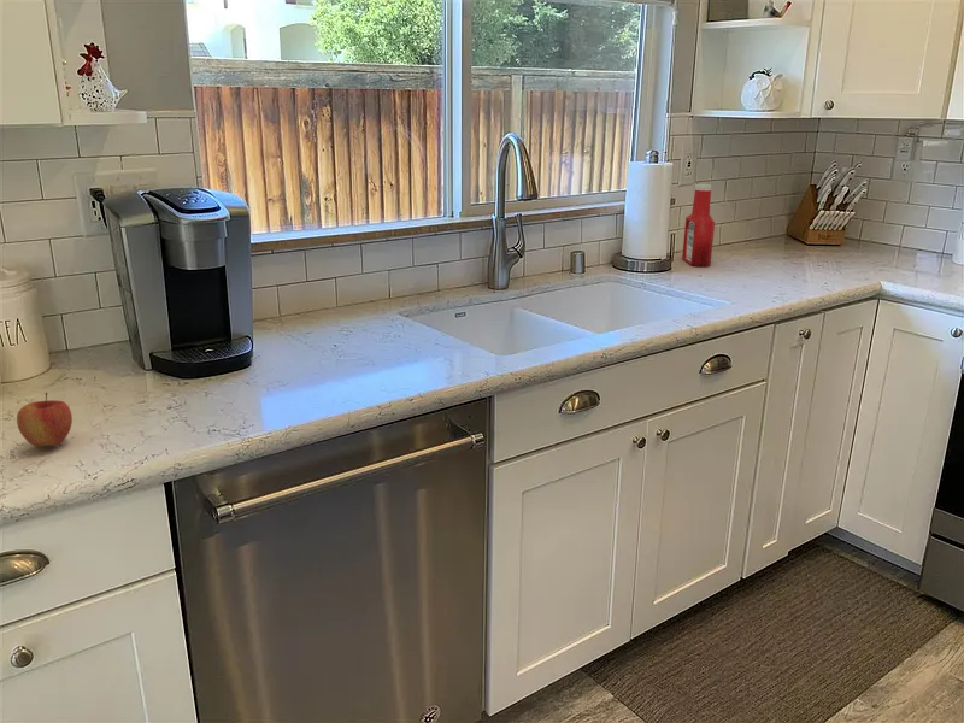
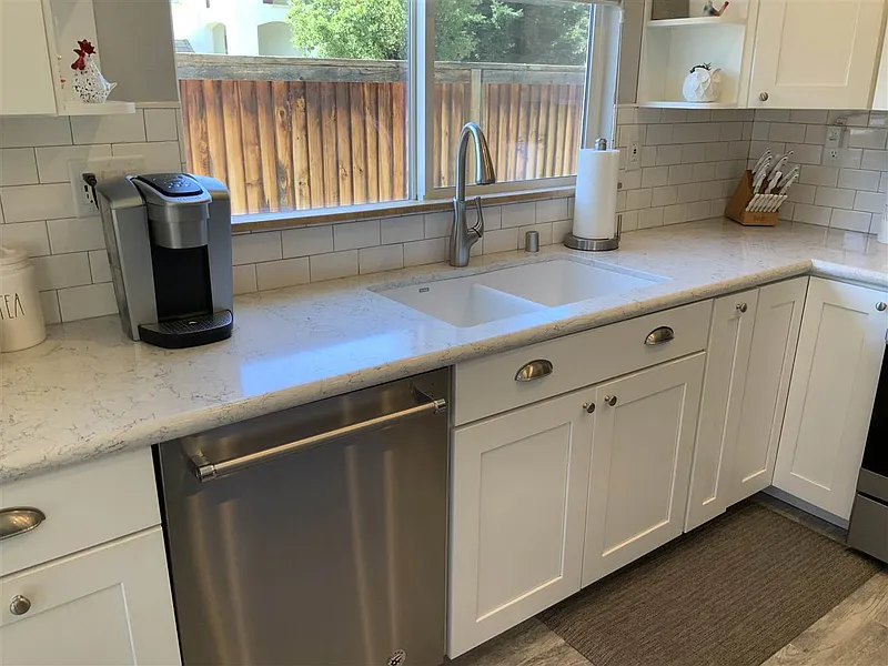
- soap bottle (699, 223)
- apple (45, 421)
